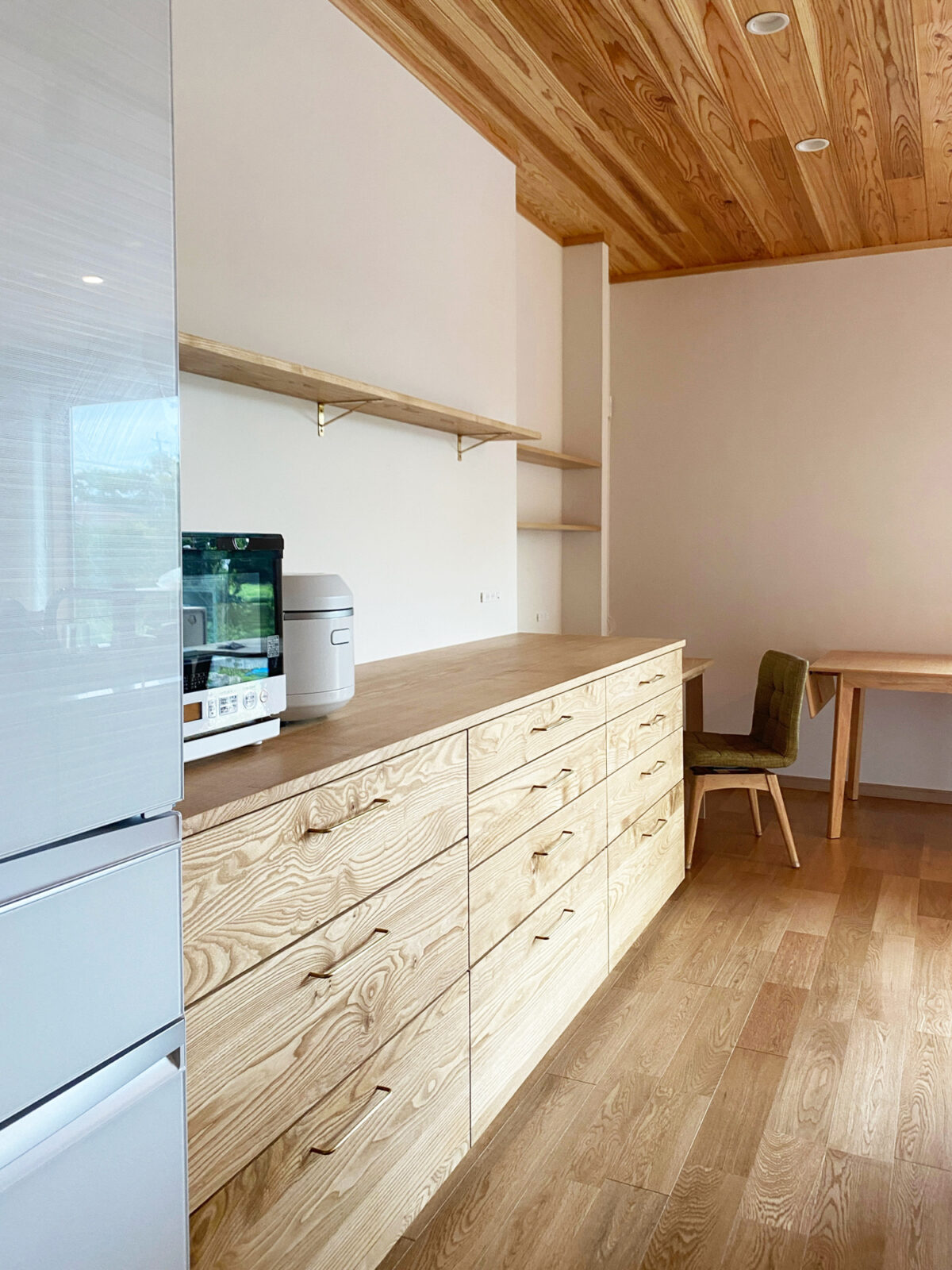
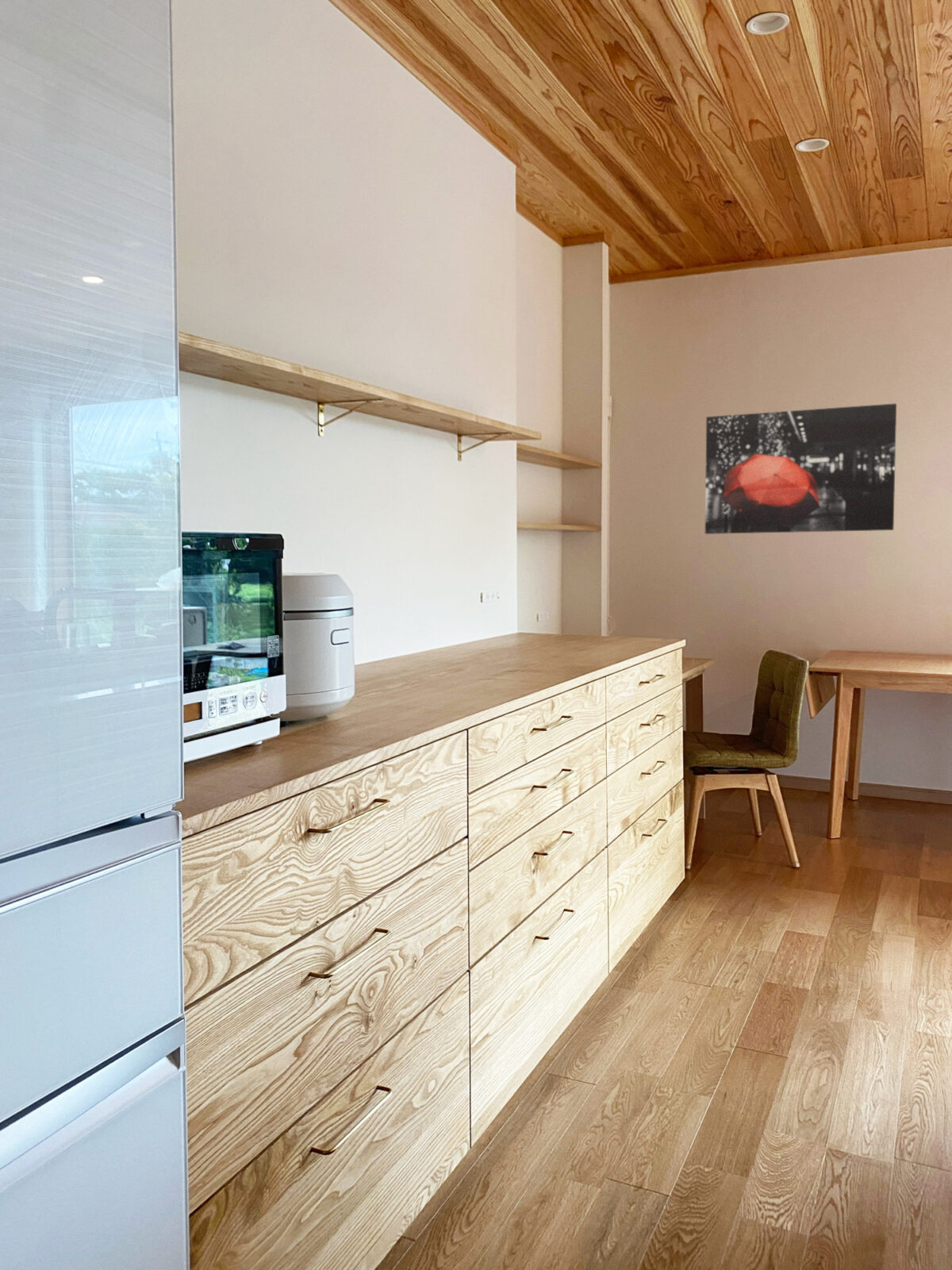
+ wall art (797, 471)
